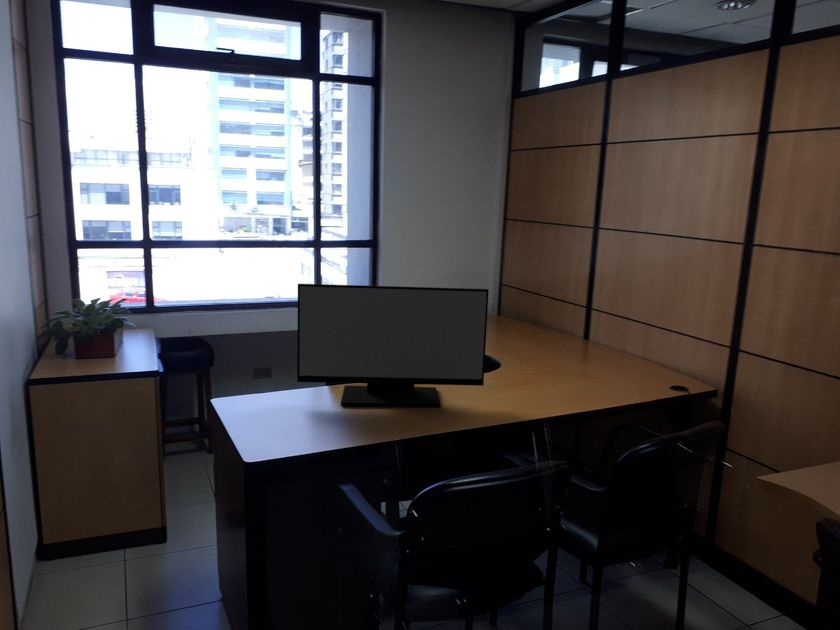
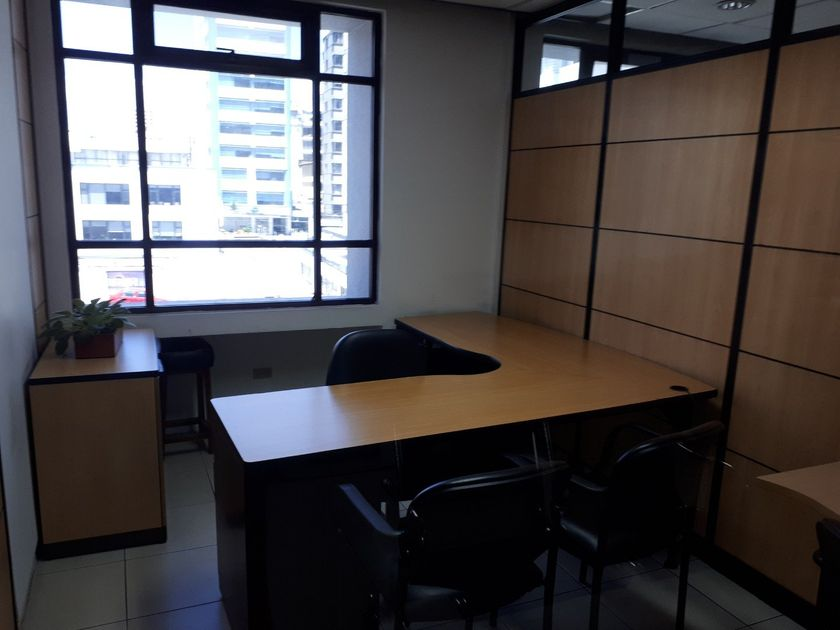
- monitor (392, 341)
